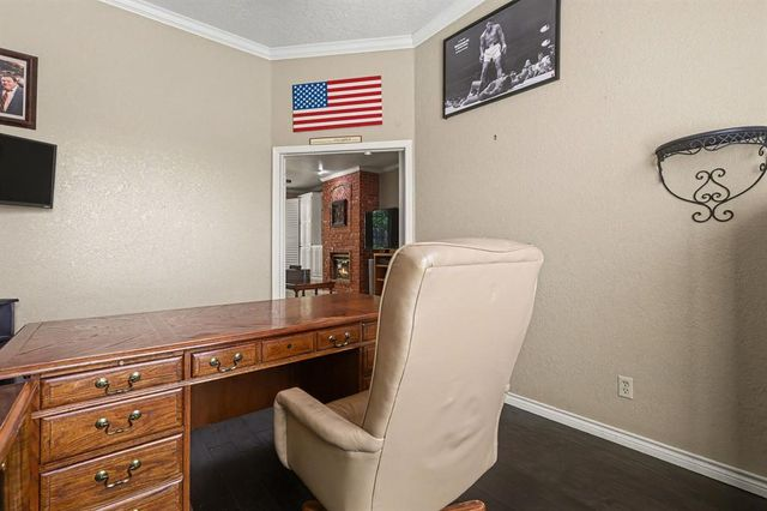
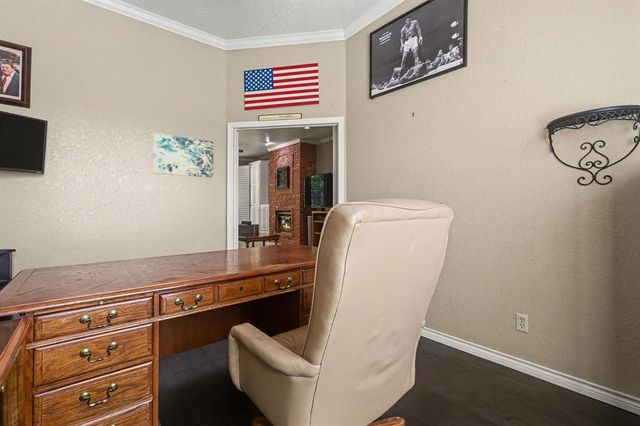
+ wall art (184, 156)
